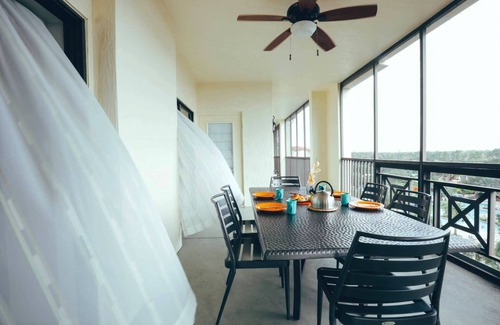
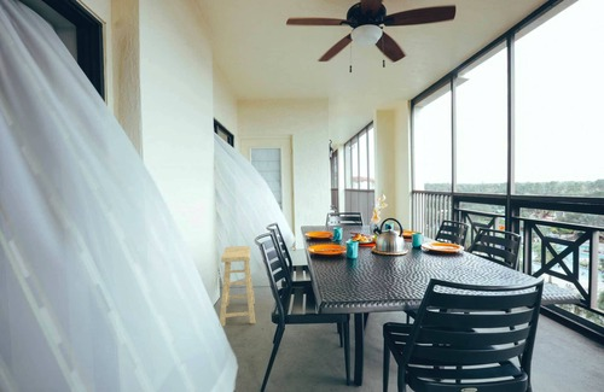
+ stool (237, 282)
